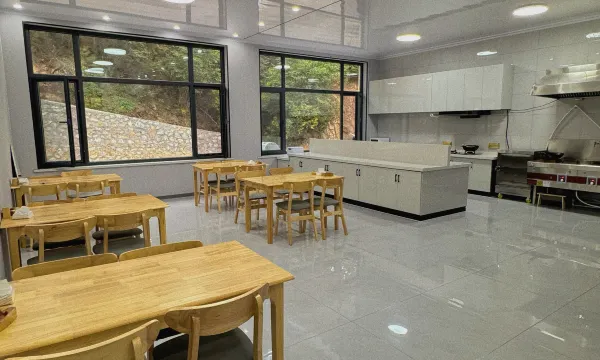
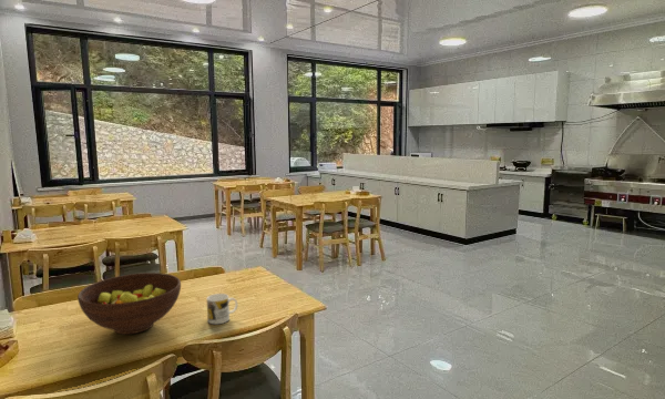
+ mug (223, 307)
+ fruit bowl (133, 307)
